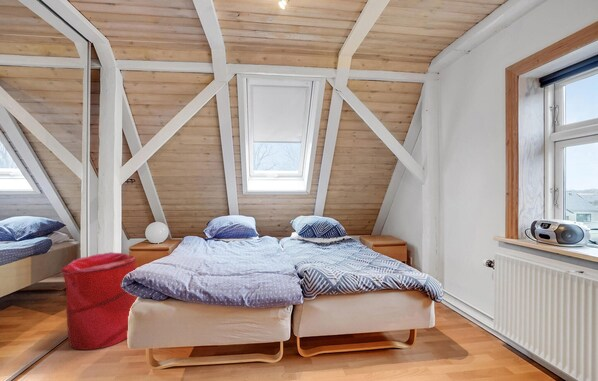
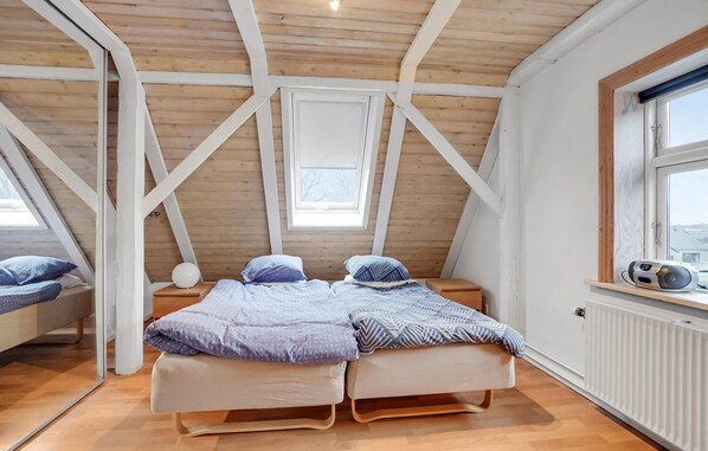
- laundry hamper (102, 296)
